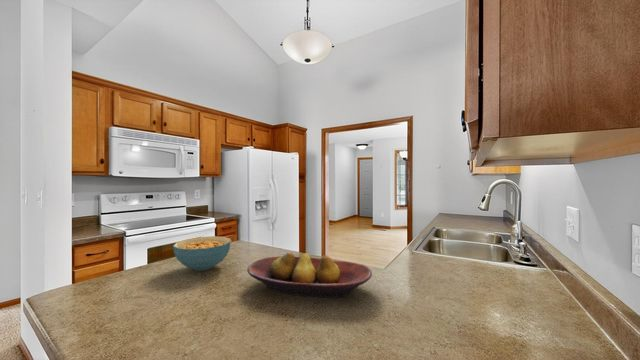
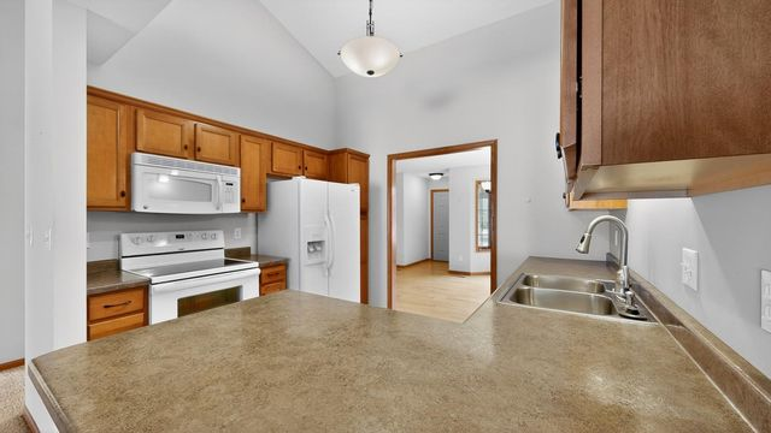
- fruit bowl (308, 270)
- cereal bowl (203, 255)
